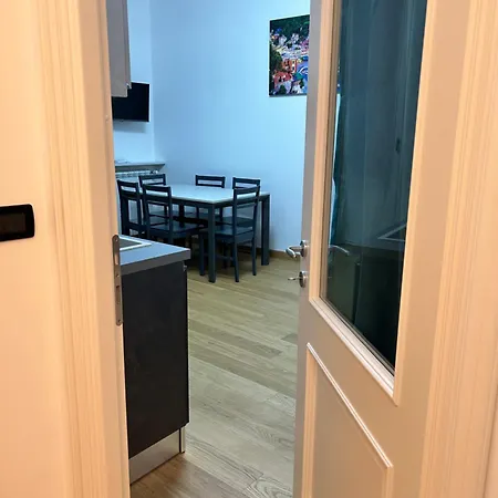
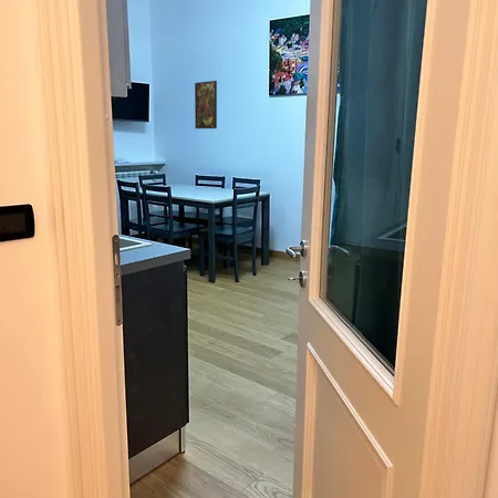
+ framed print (205, 105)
